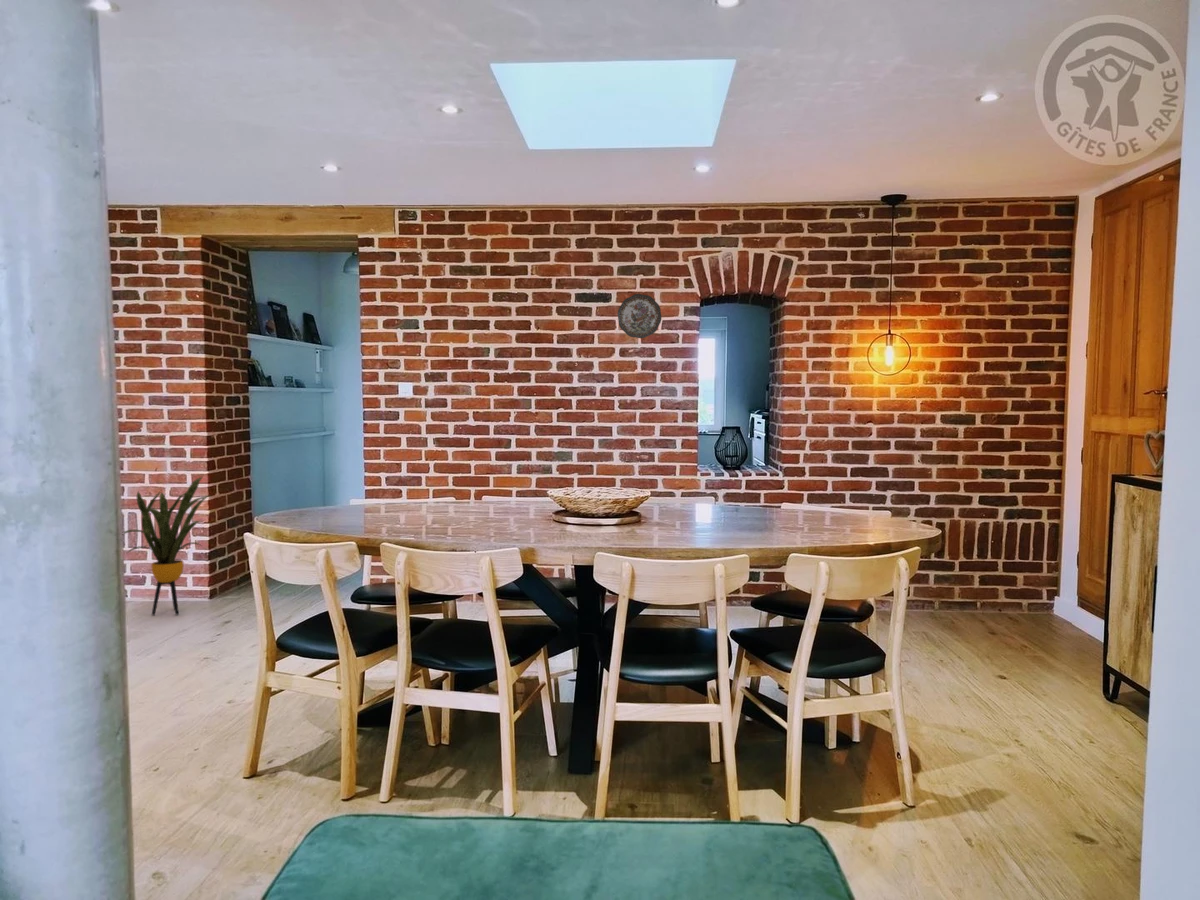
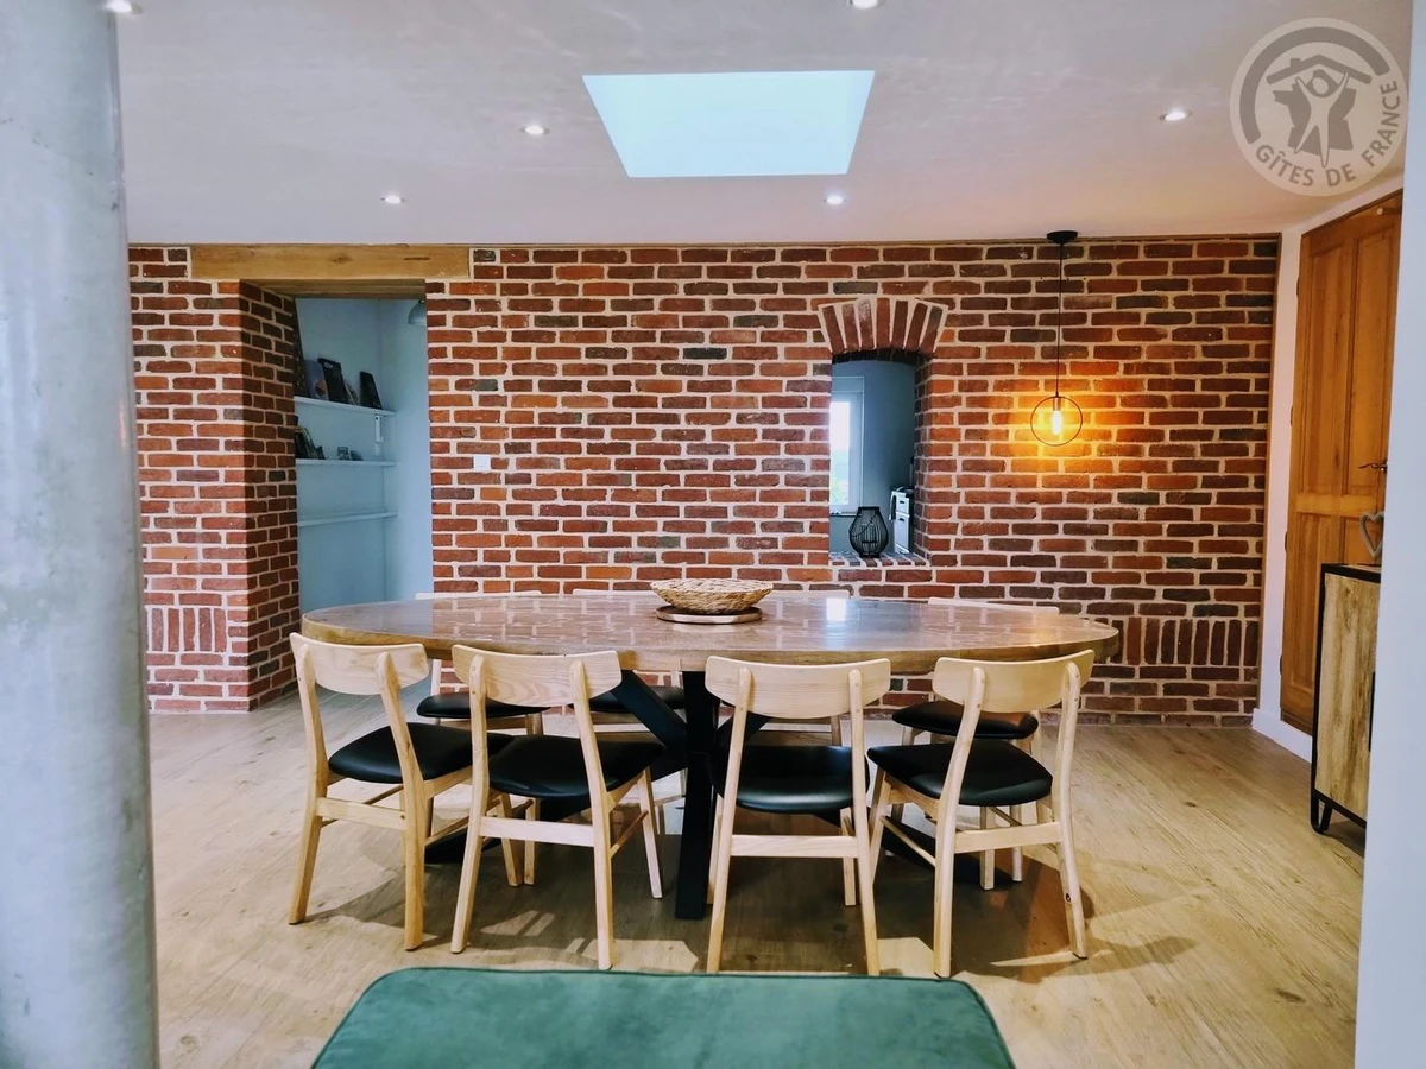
- house plant (176, 546)
- decorative plate (639, 316)
